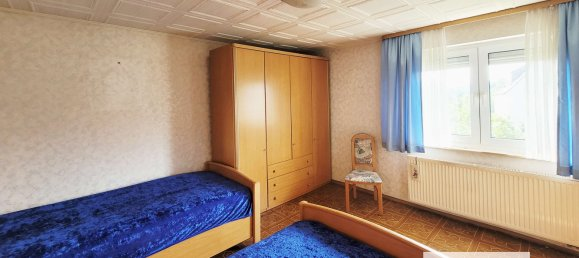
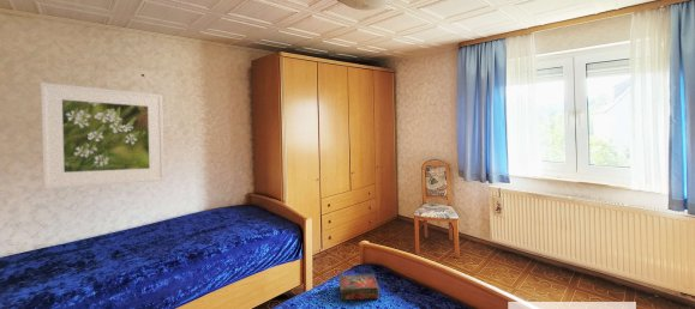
+ book (358, 286)
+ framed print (108, 137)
